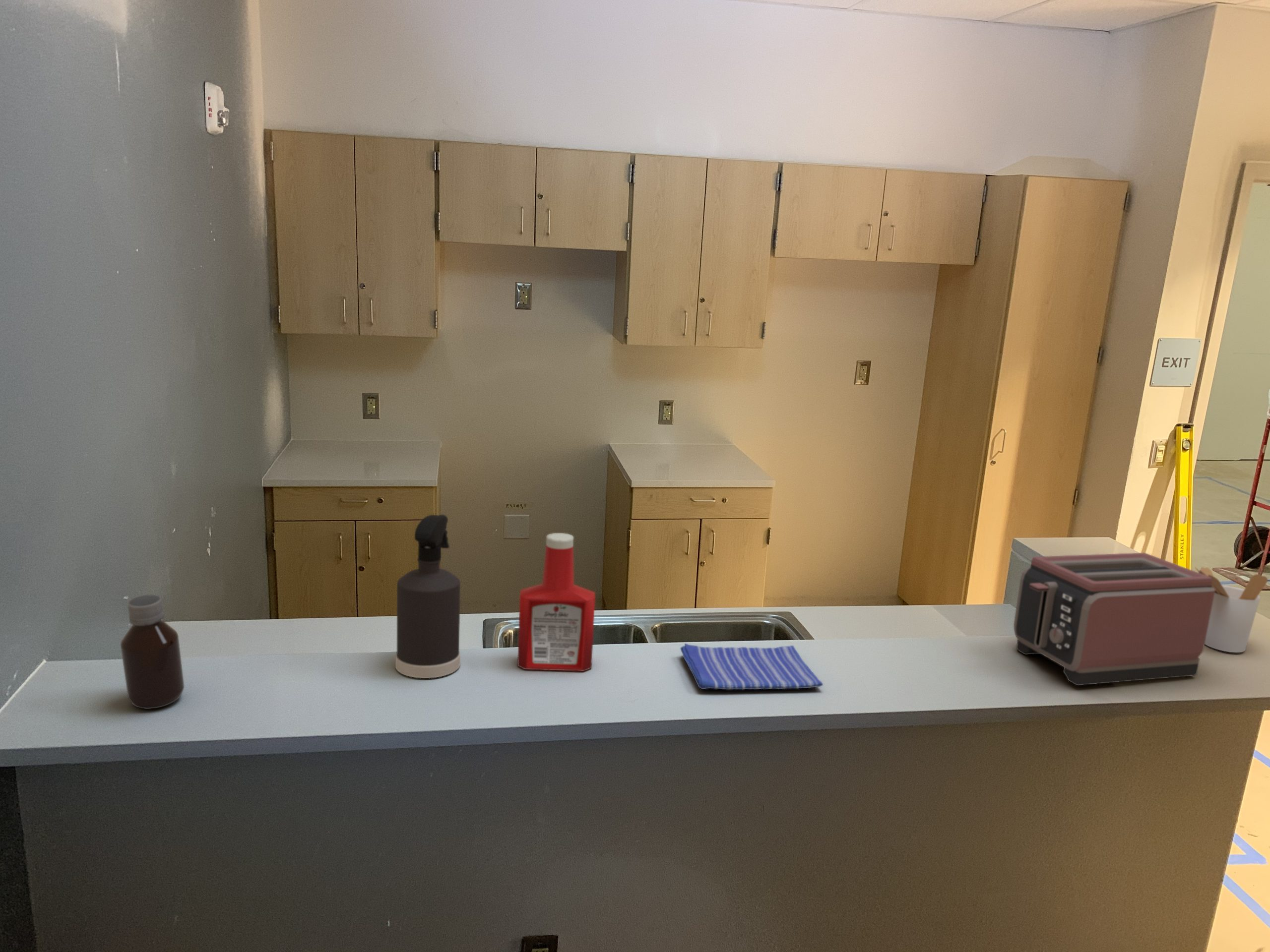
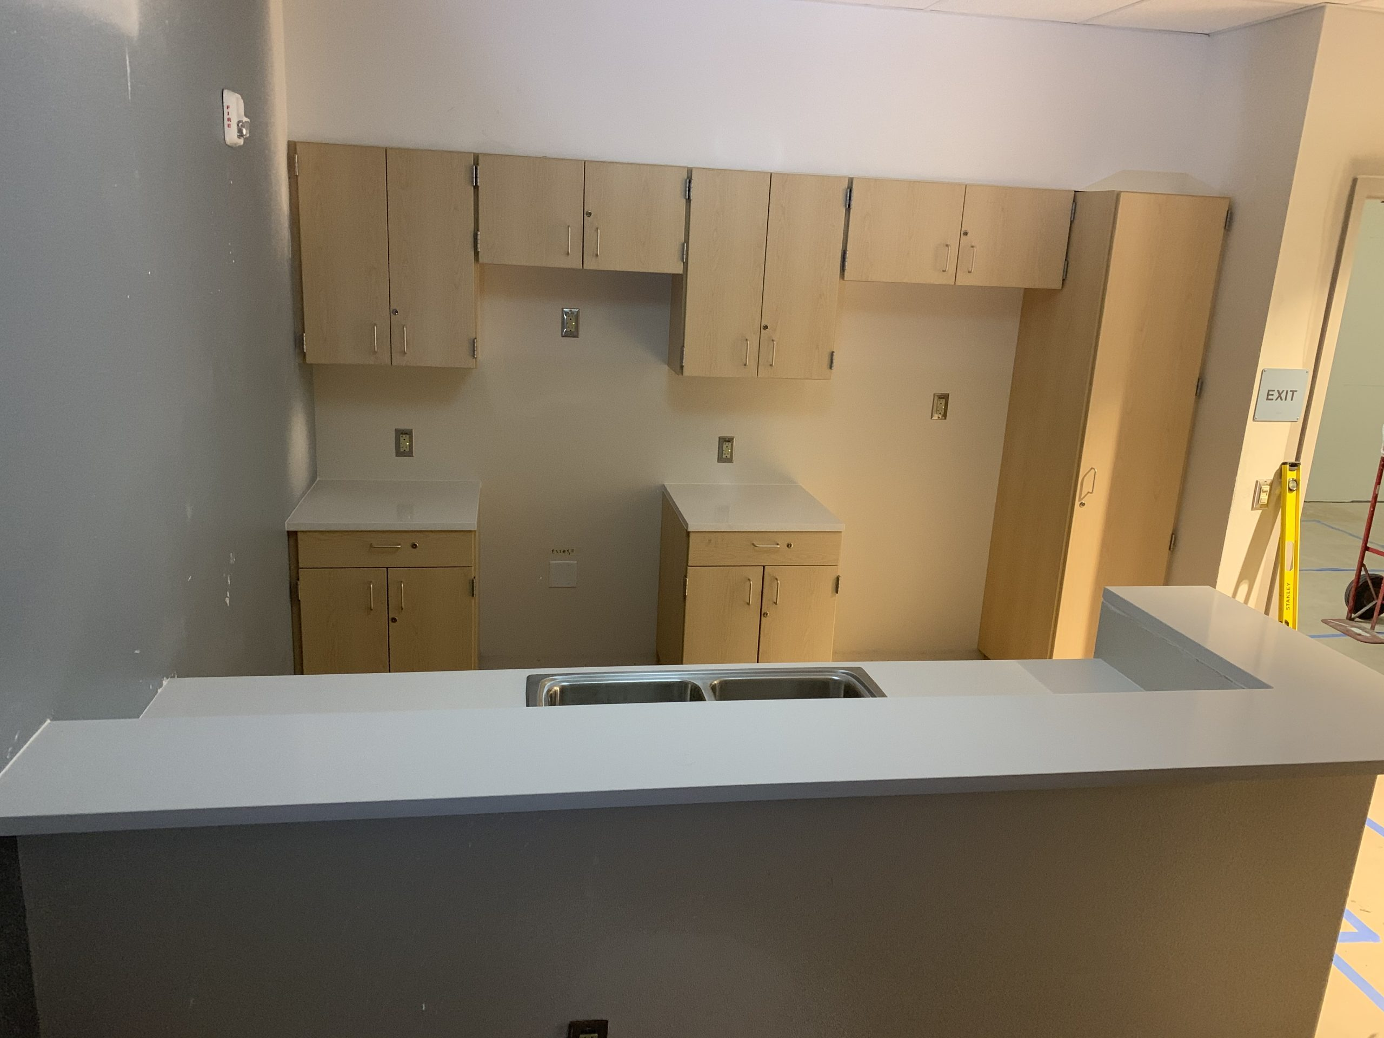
- bottle (152, 650)
- dish towel (748, 665)
- toaster (1103, 616)
- utensil holder (1221, 606)
- soap bottle (557, 601)
- spray bottle (431, 592)
